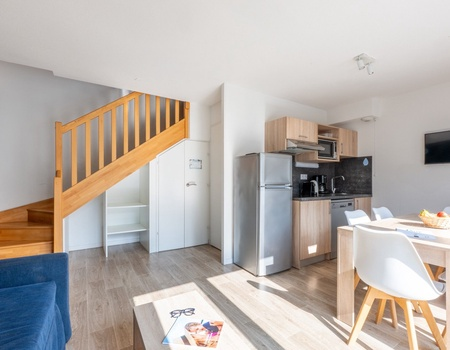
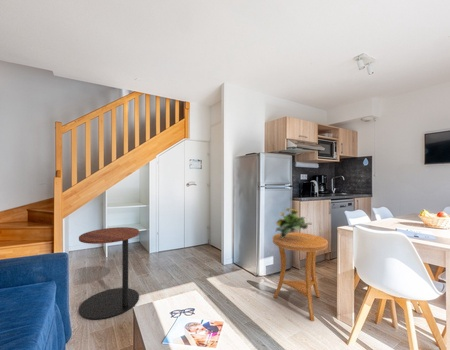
+ flowering plant (293, 223)
+ side table (305, 270)
+ side table (122, 267)
